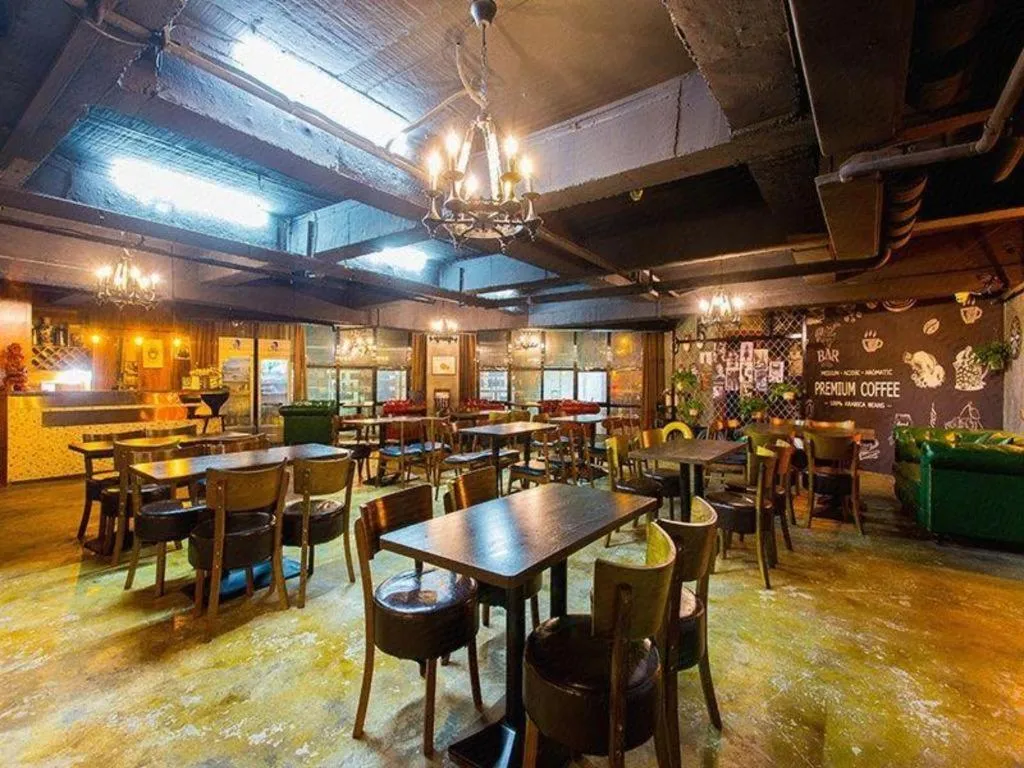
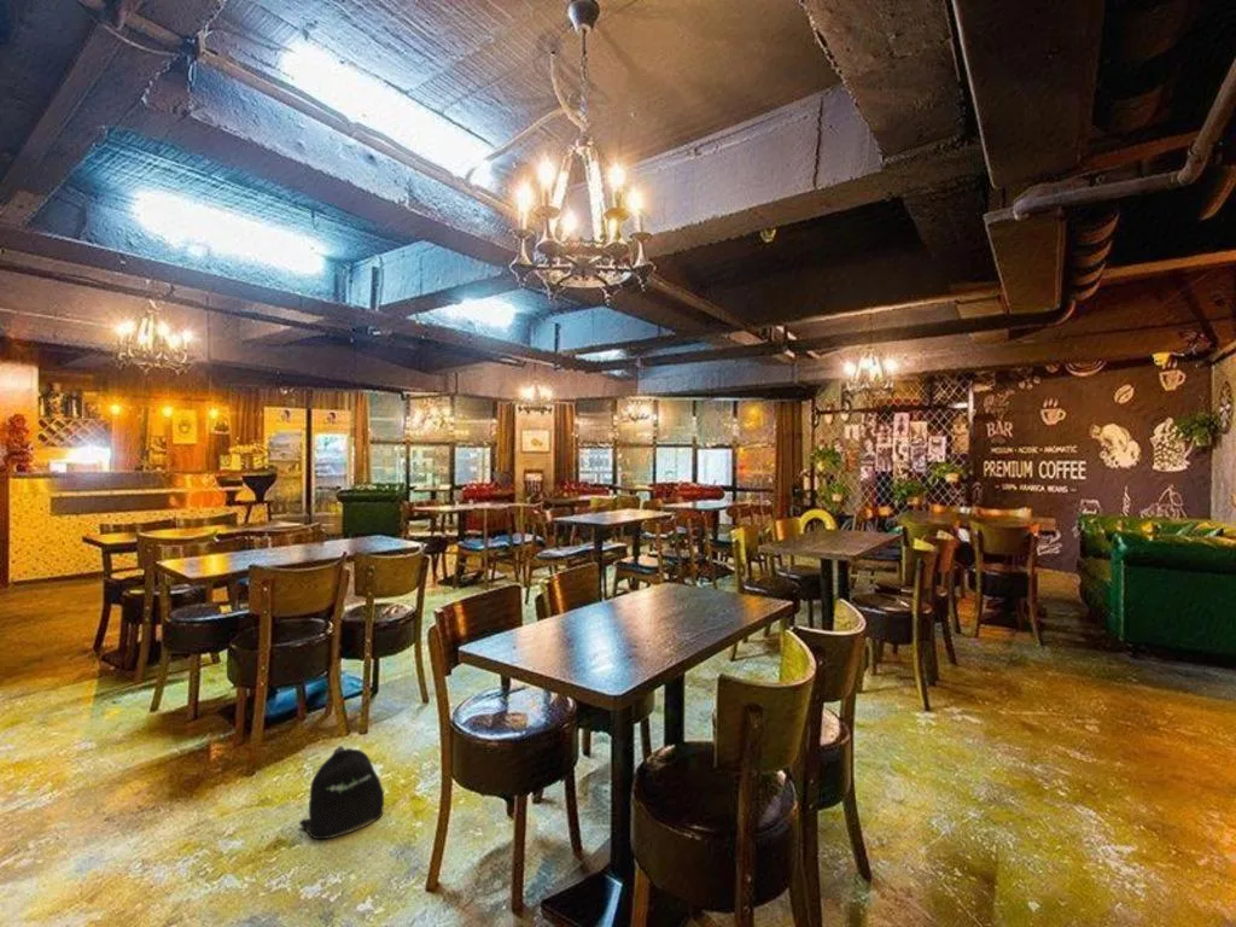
+ backpack (342, 781)
